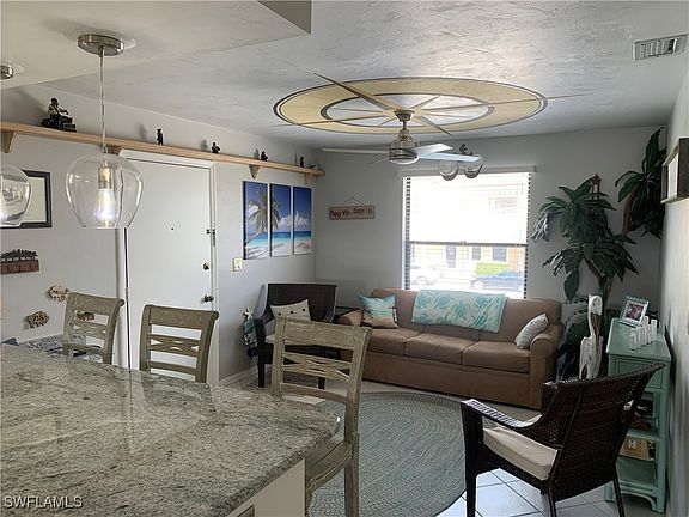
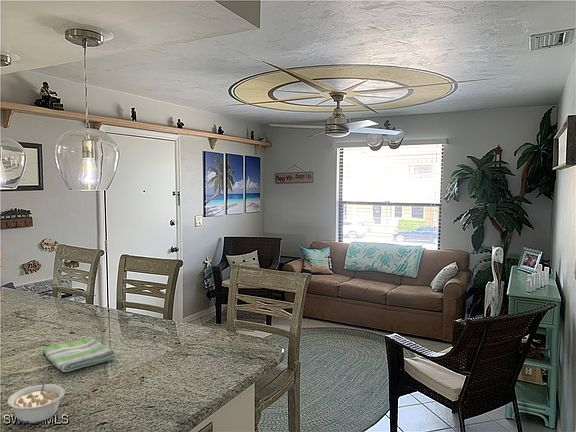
+ dish towel (78, 351)
+ legume (36, 402)
